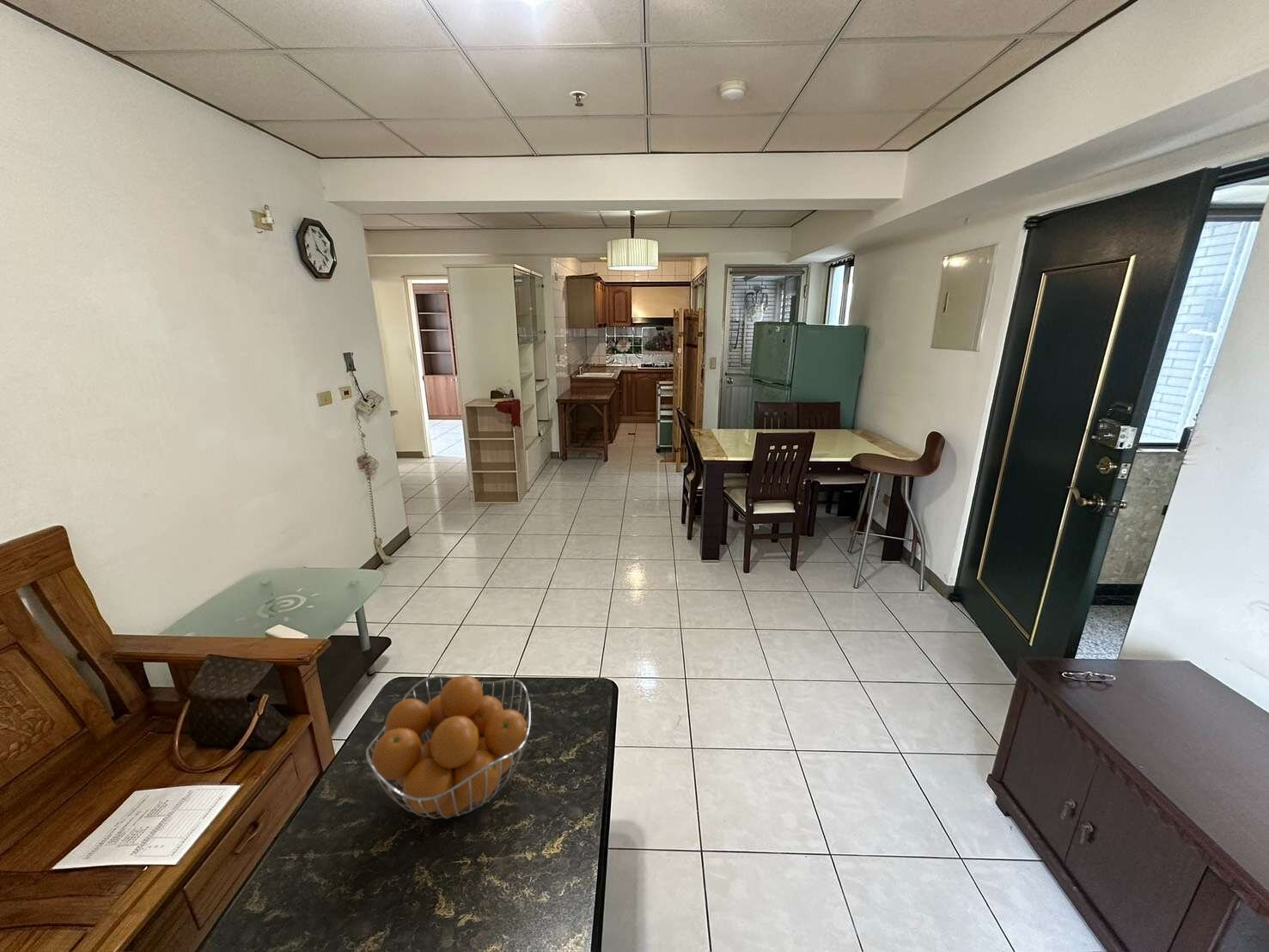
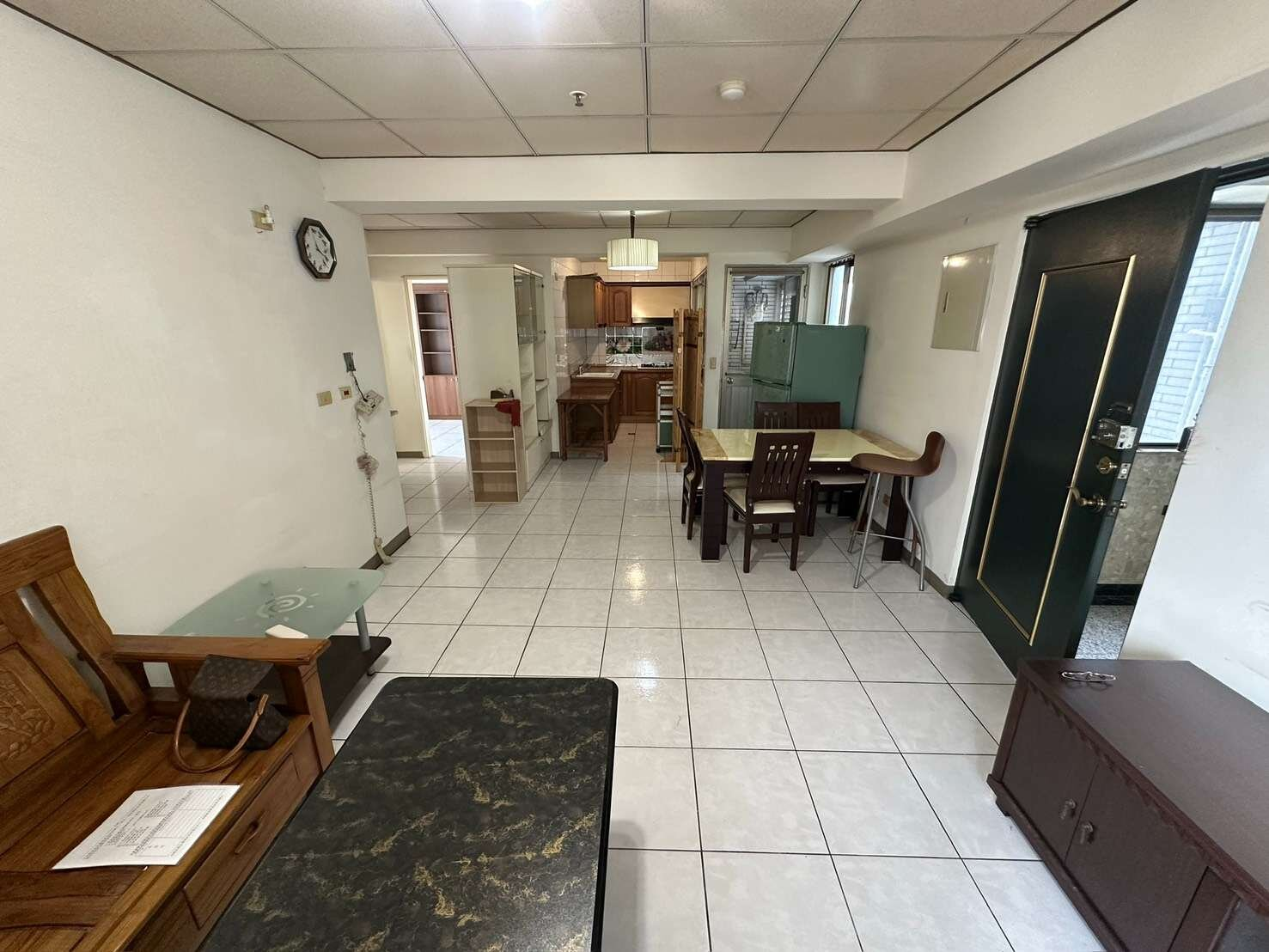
- fruit basket (455, 745)
